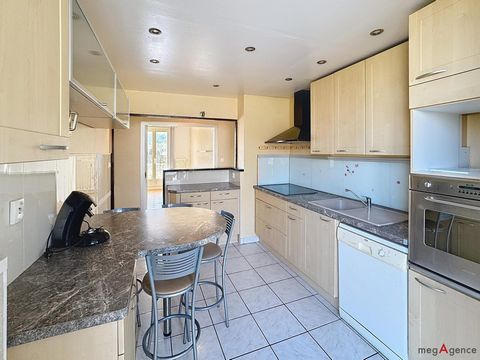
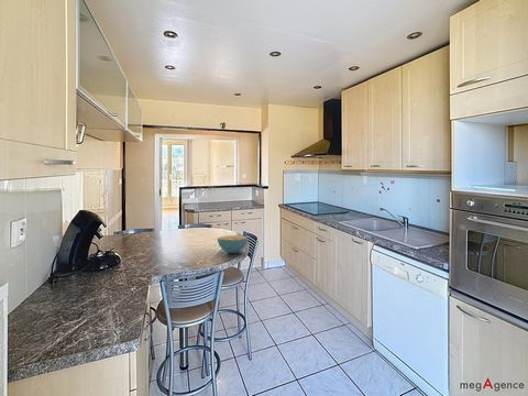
+ cereal bowl (232, 244)
